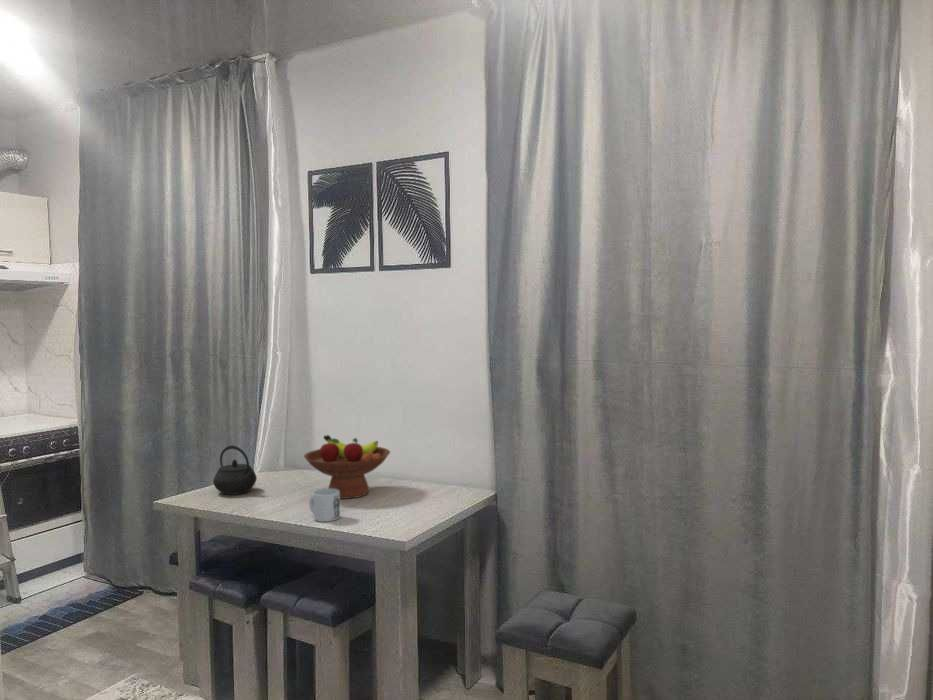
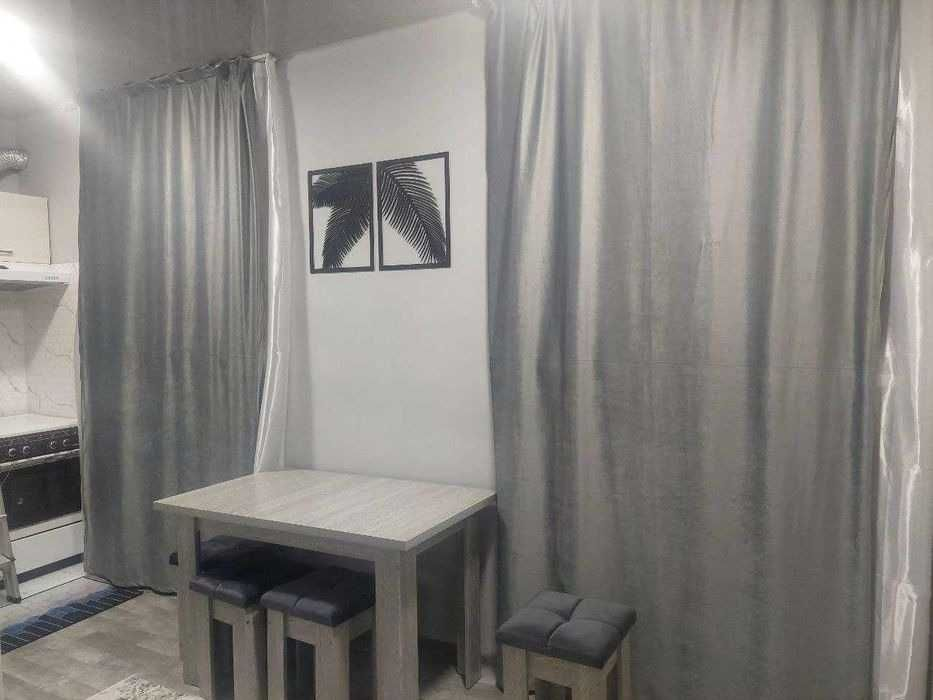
- mug (323, 504)
- fruit bowl (347, 465)
- kettle (236, 469)
